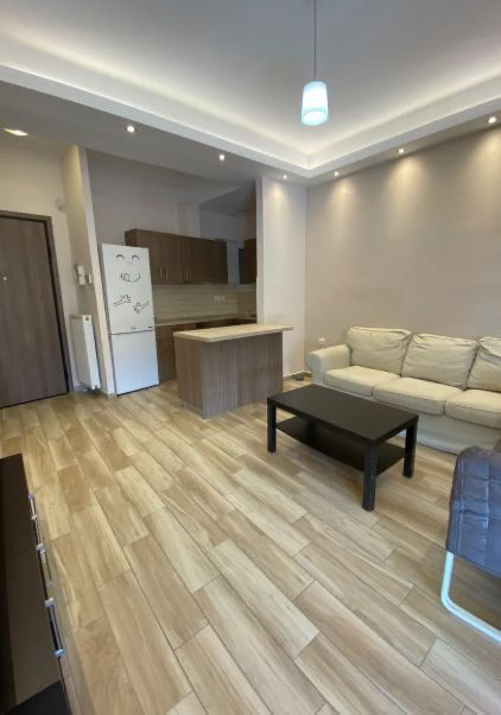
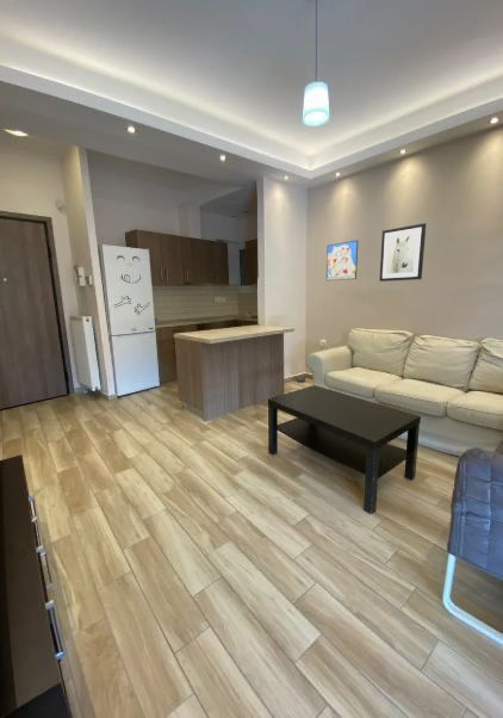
+ wall art (341, 261)
+ wall art (400, 254)
